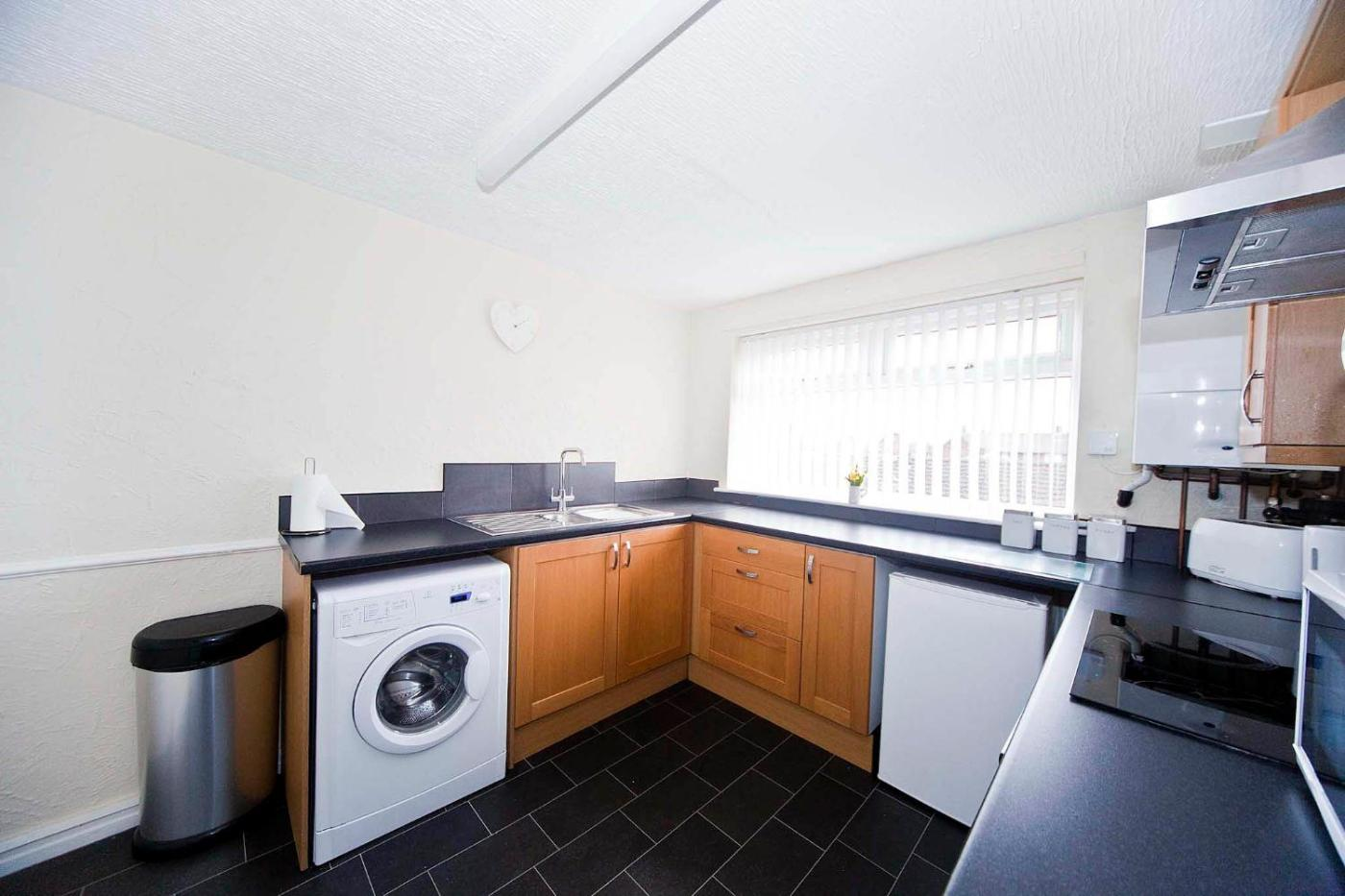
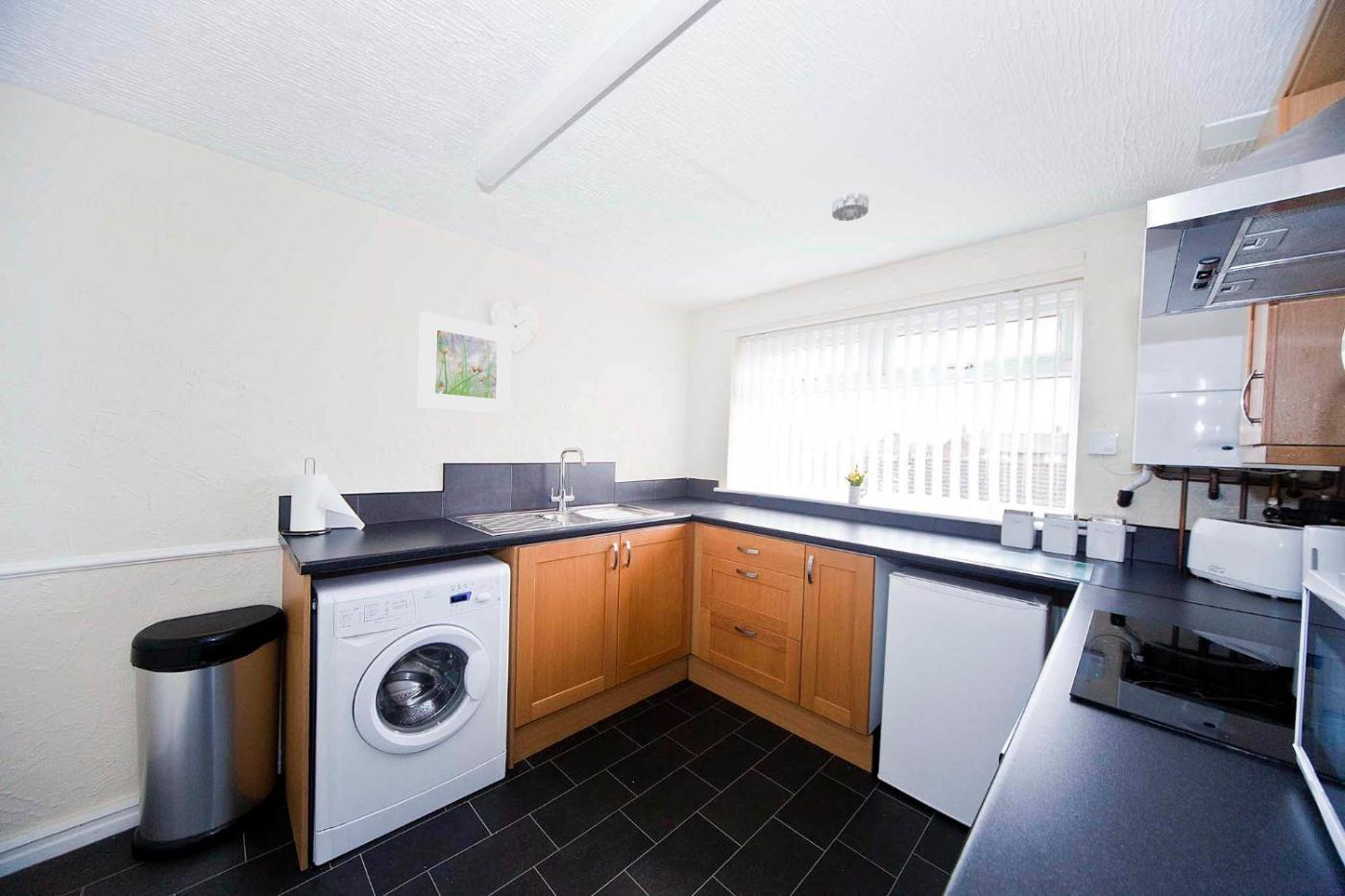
+ smoke detector (850, 206)
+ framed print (467, 366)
